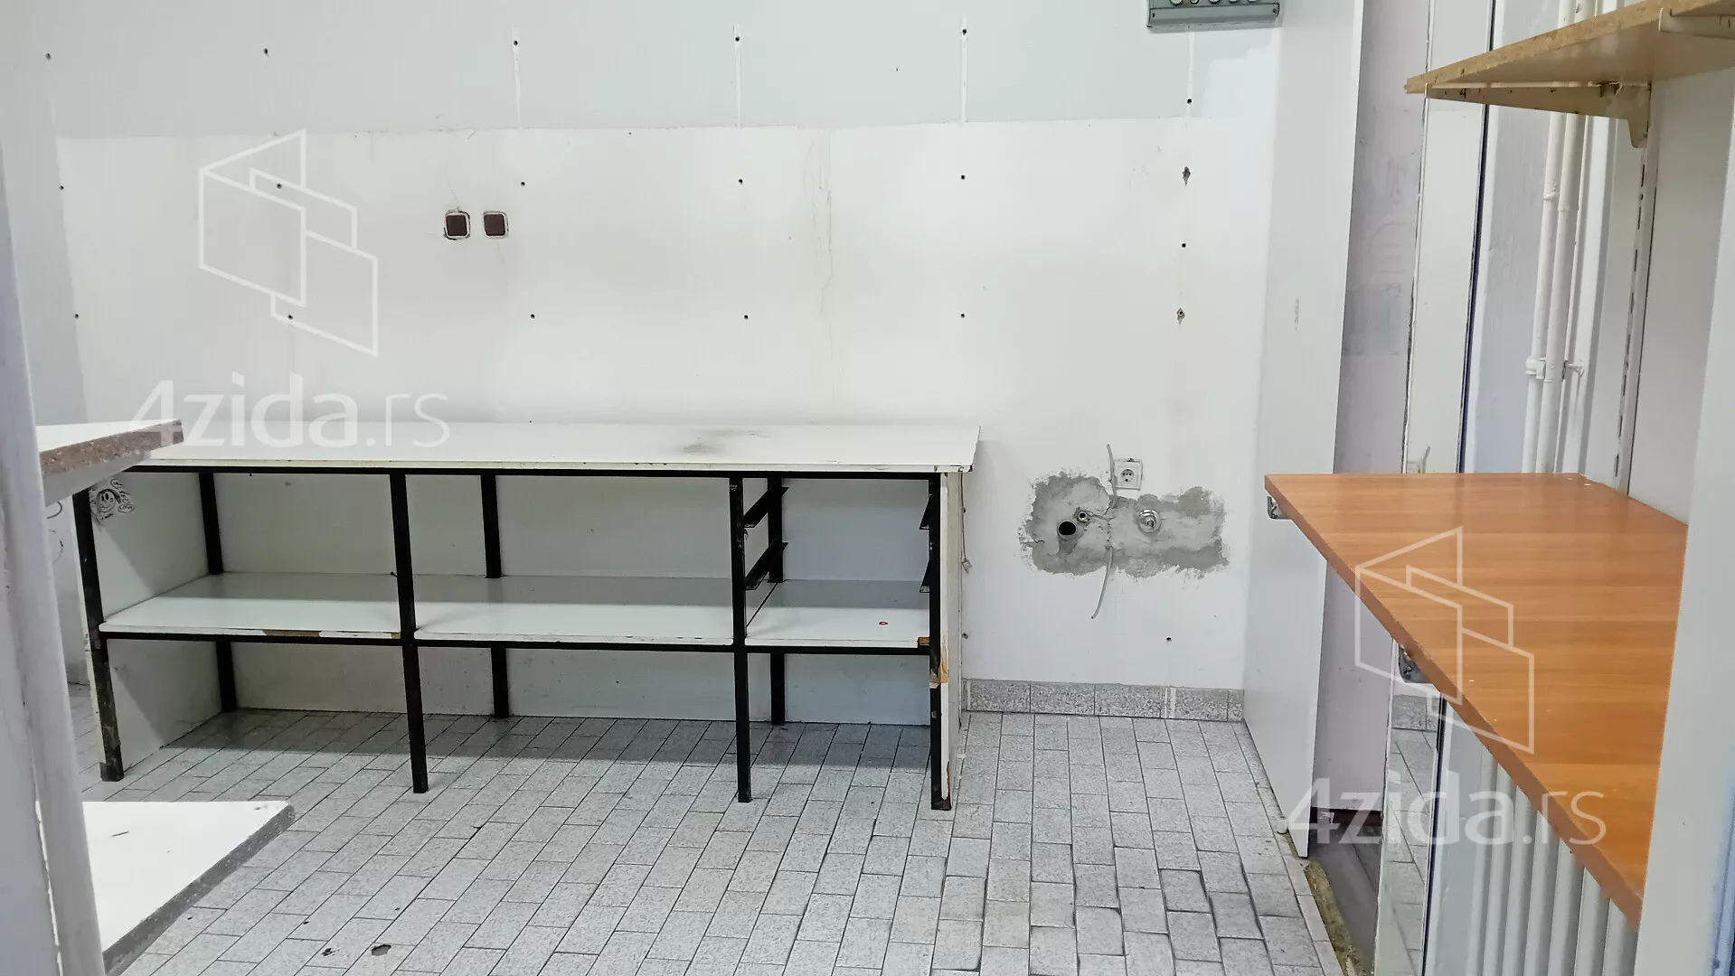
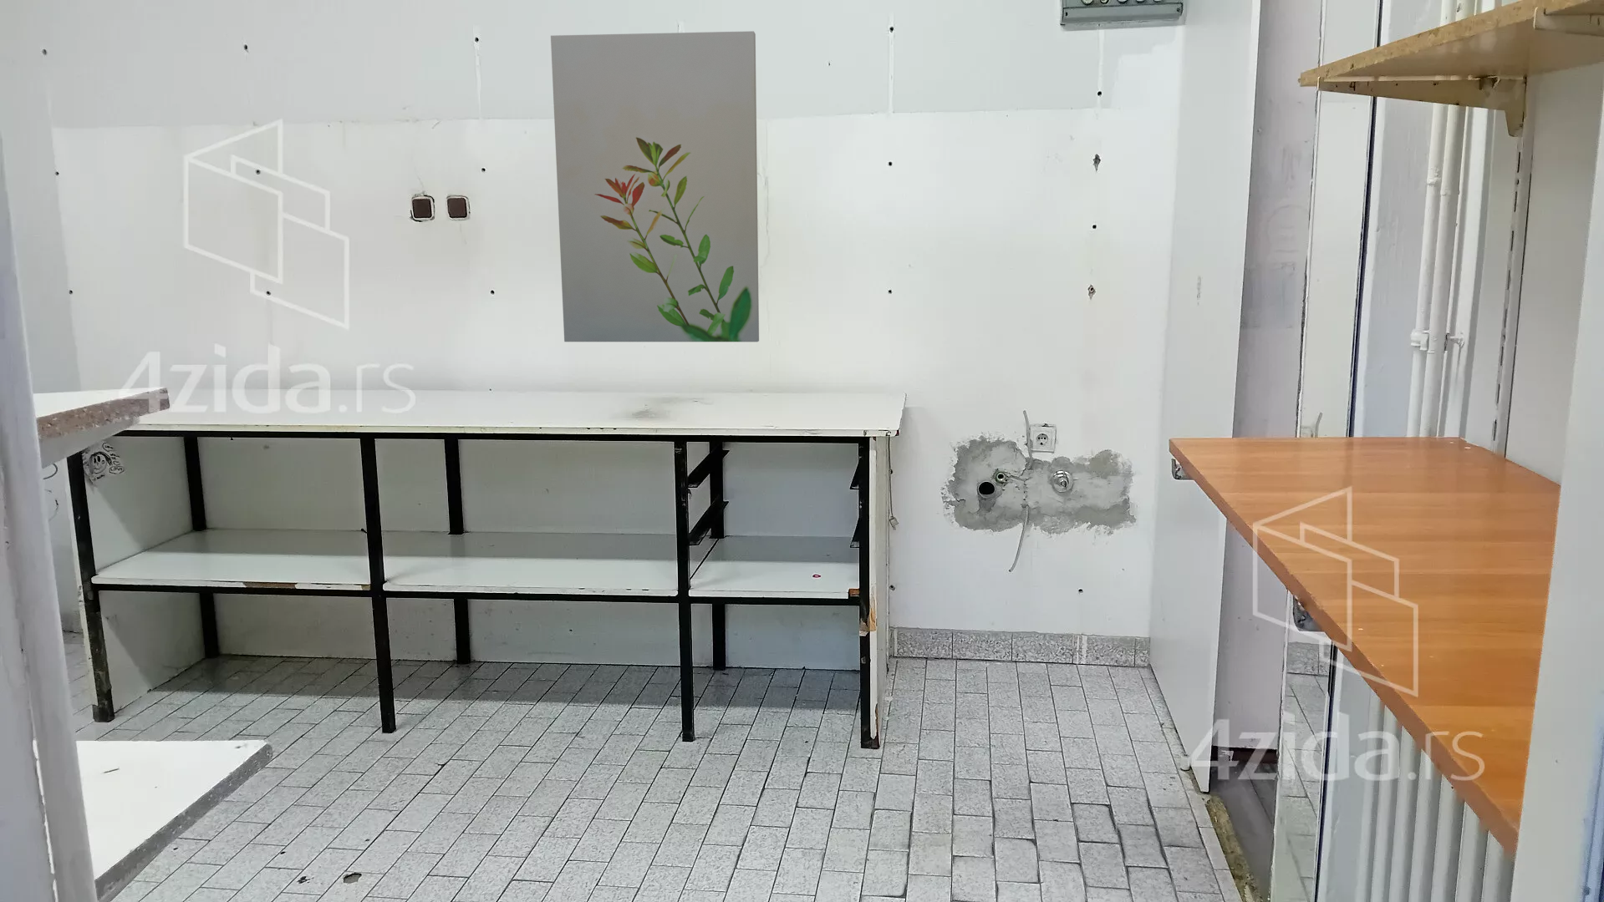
+ wall art (657, 192)
